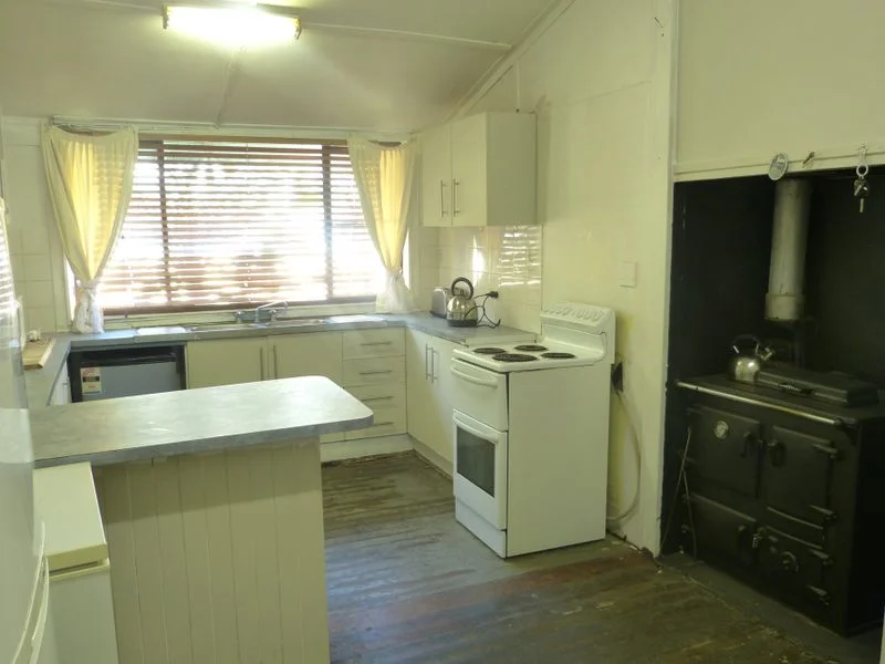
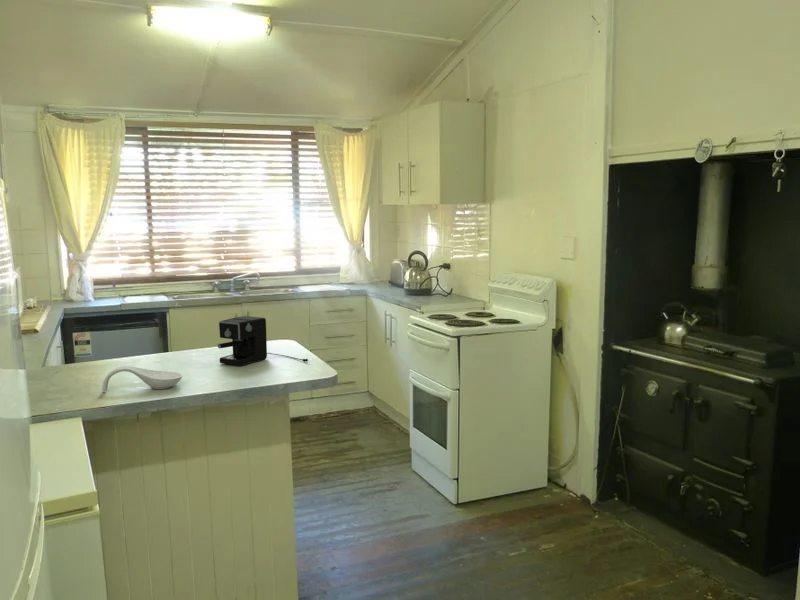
+ spoon rest (142, 377)
+ coffee maker (261, 341)
